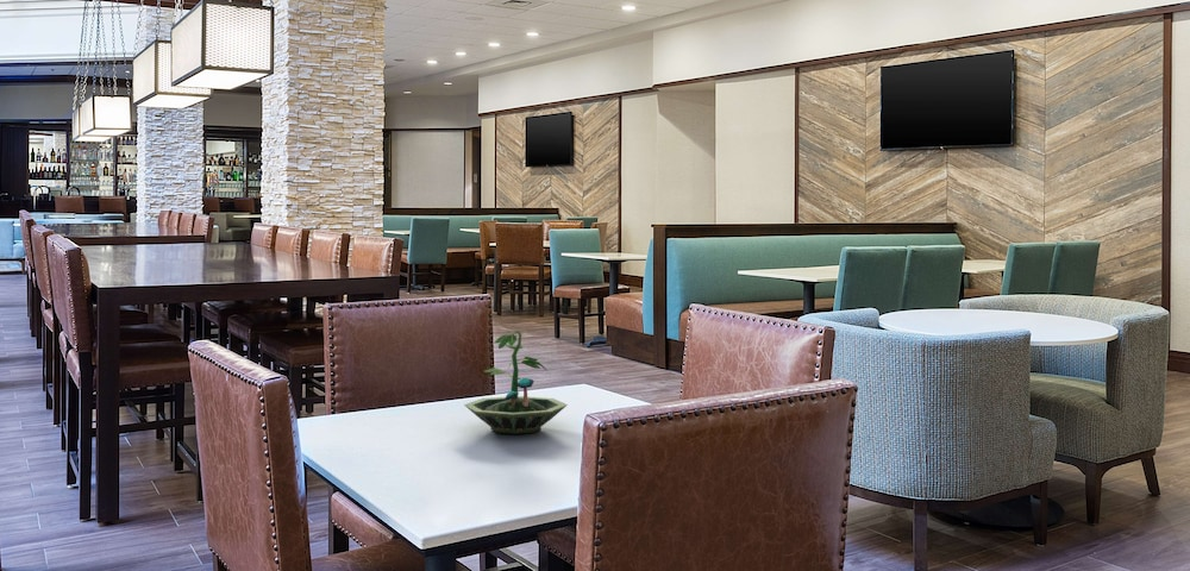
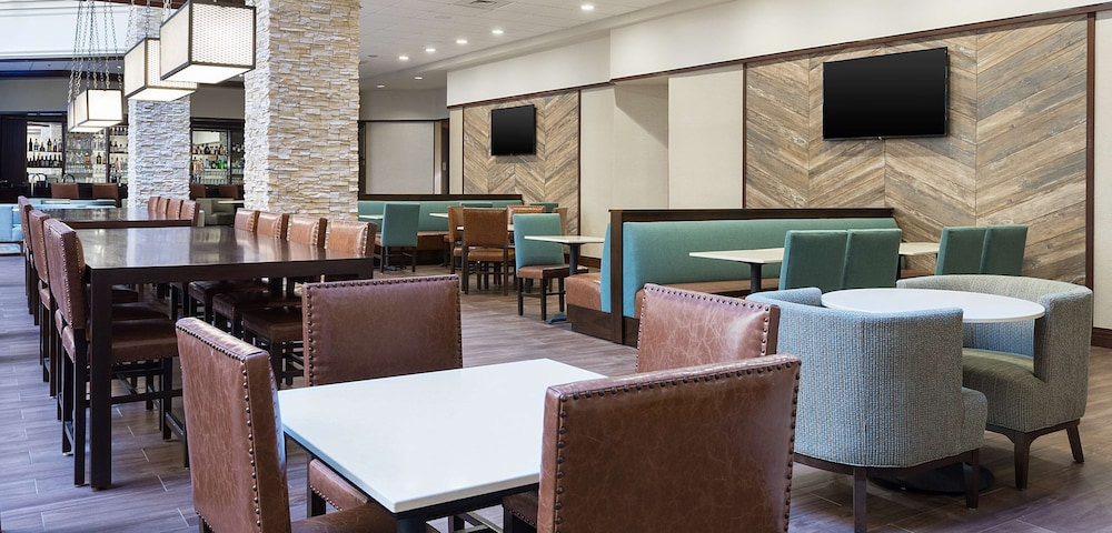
- terrarium (515, 350)
